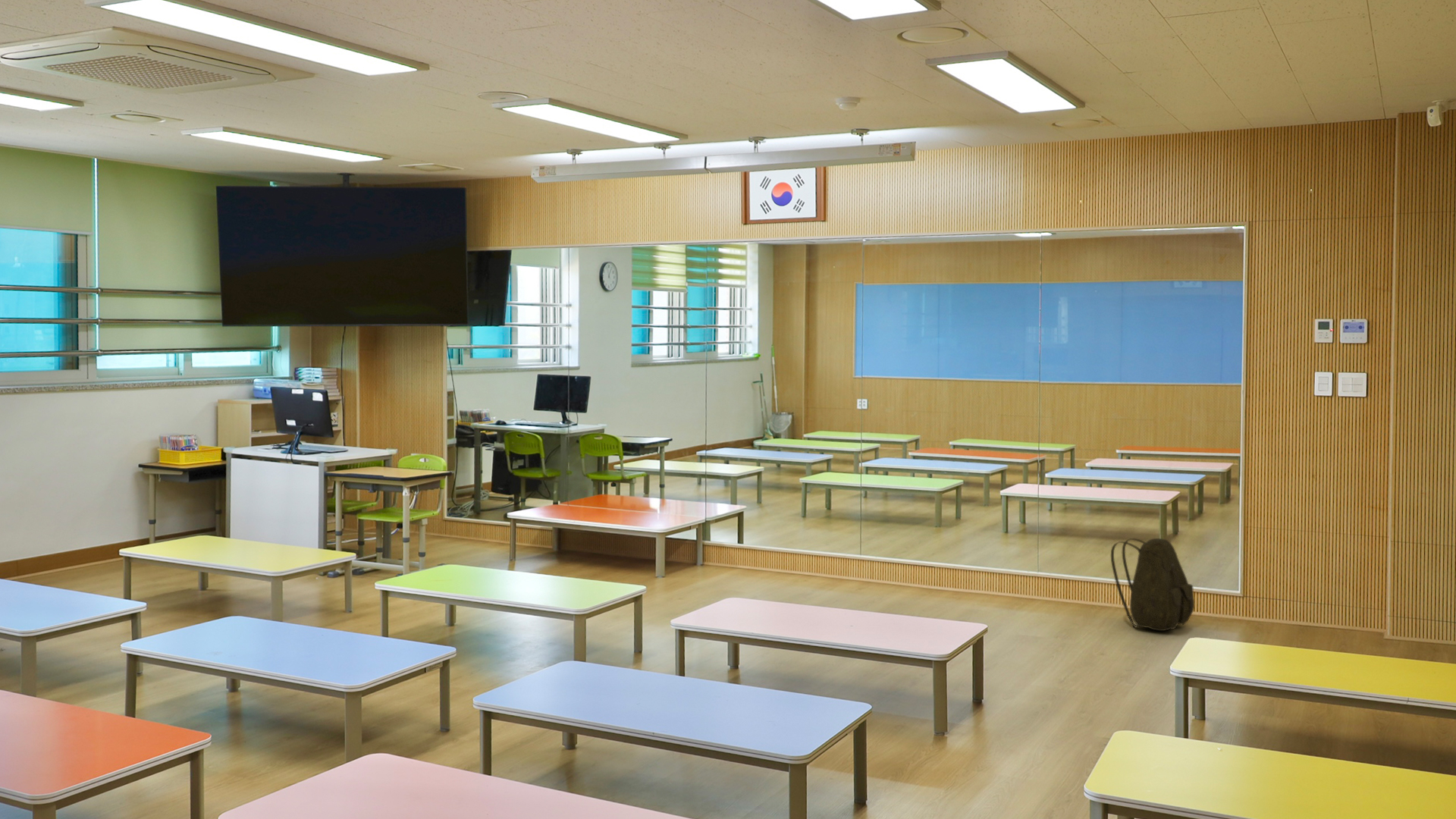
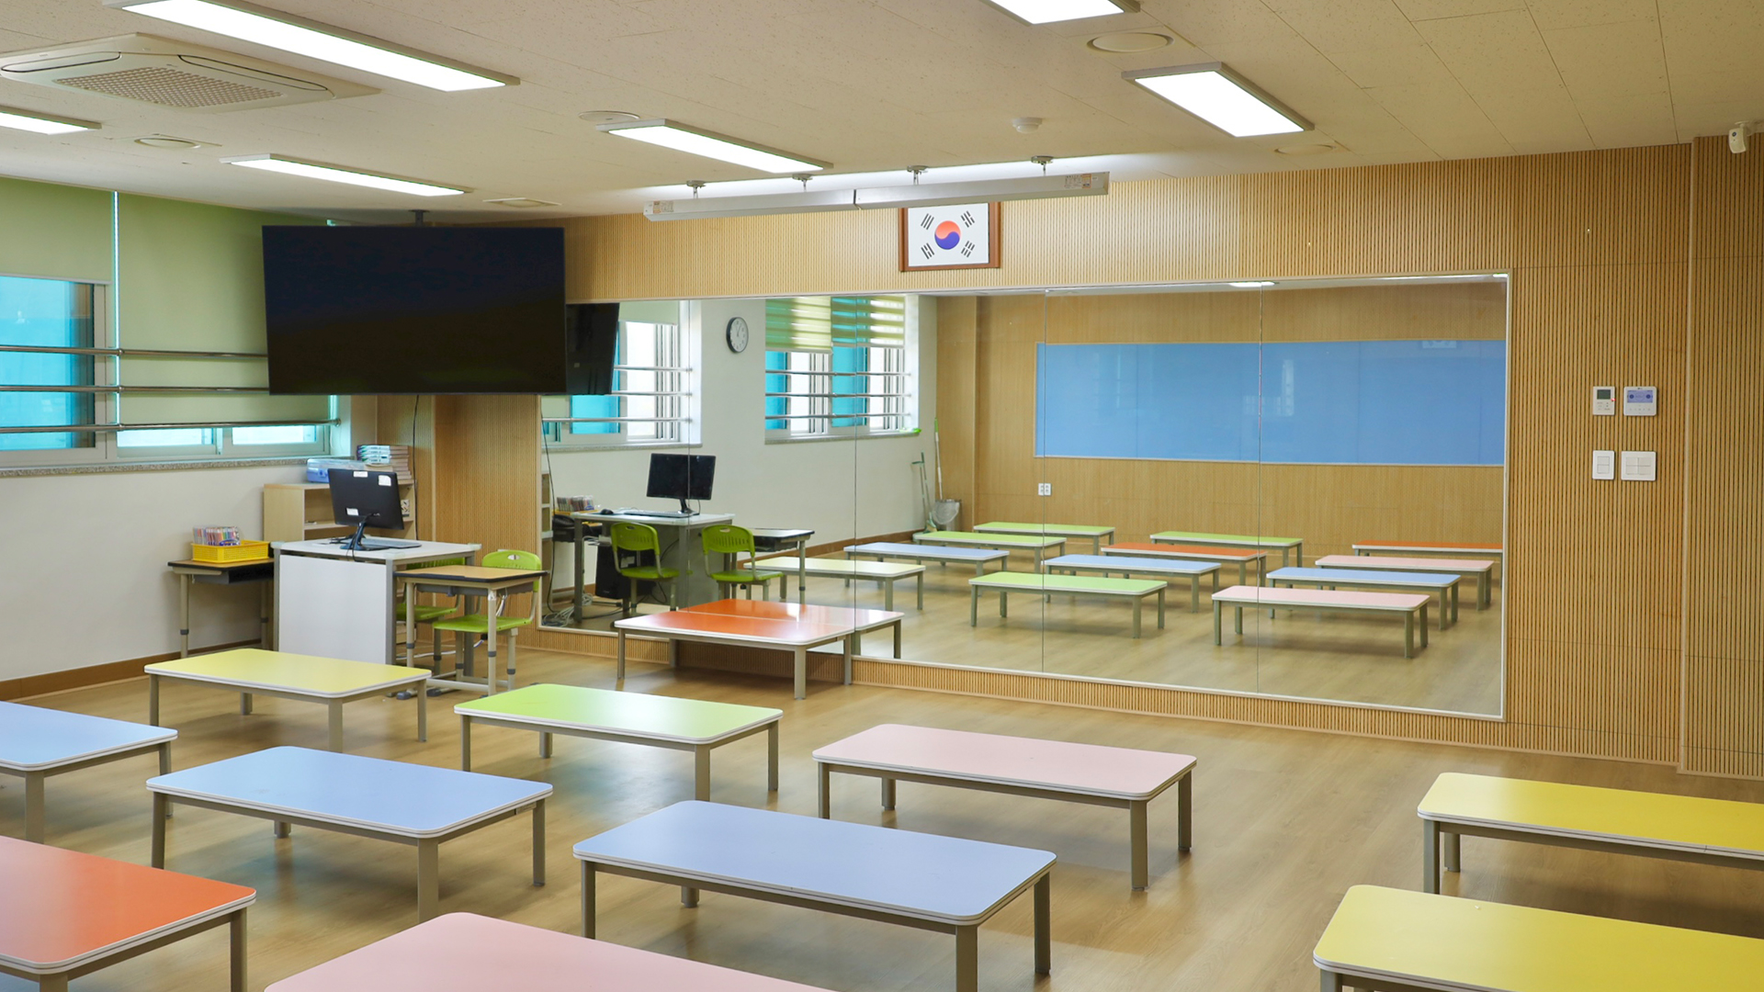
- backpack (1150, 582)
